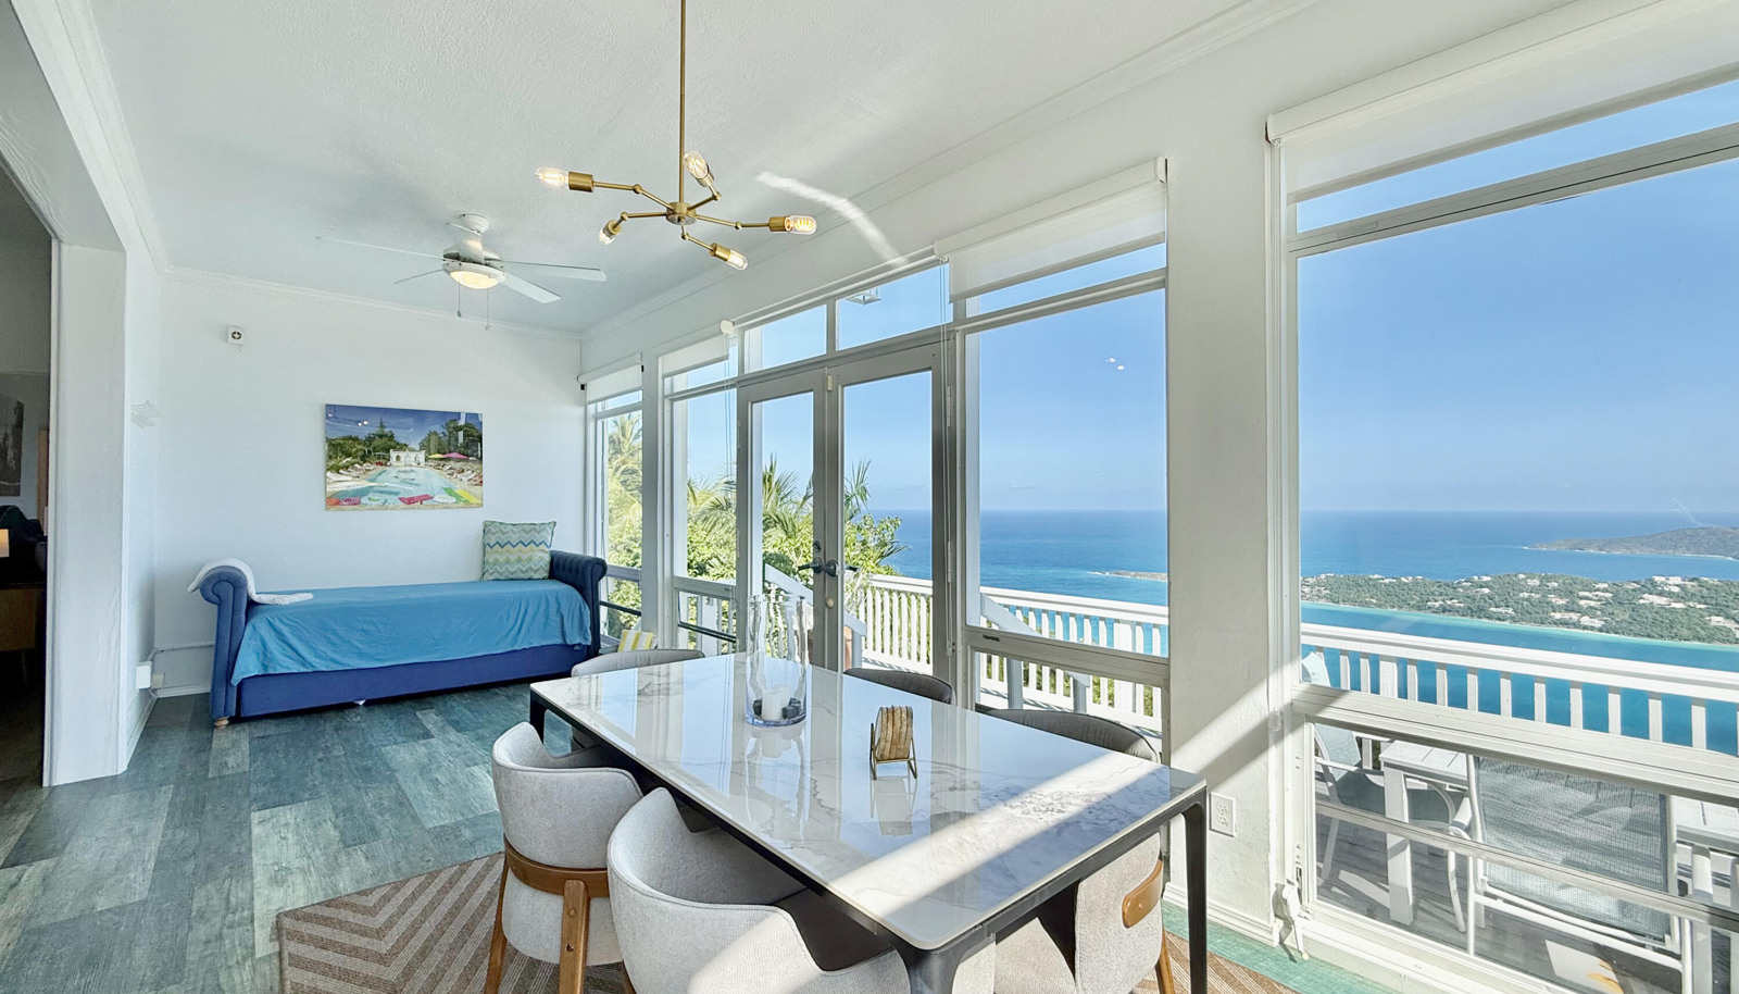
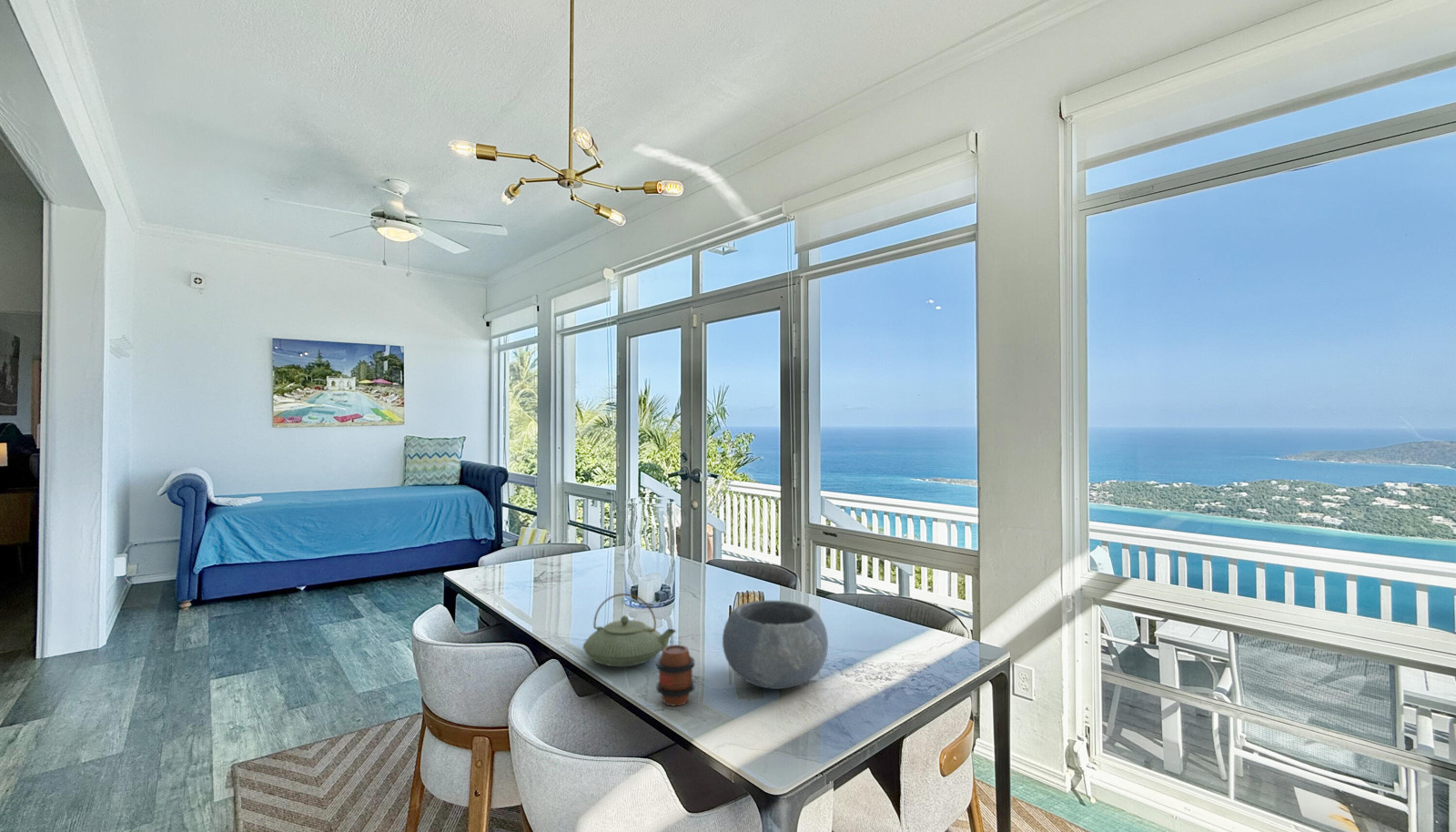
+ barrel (675, 675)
+ bowl (774, 645)
+ teapot (630, 625)
